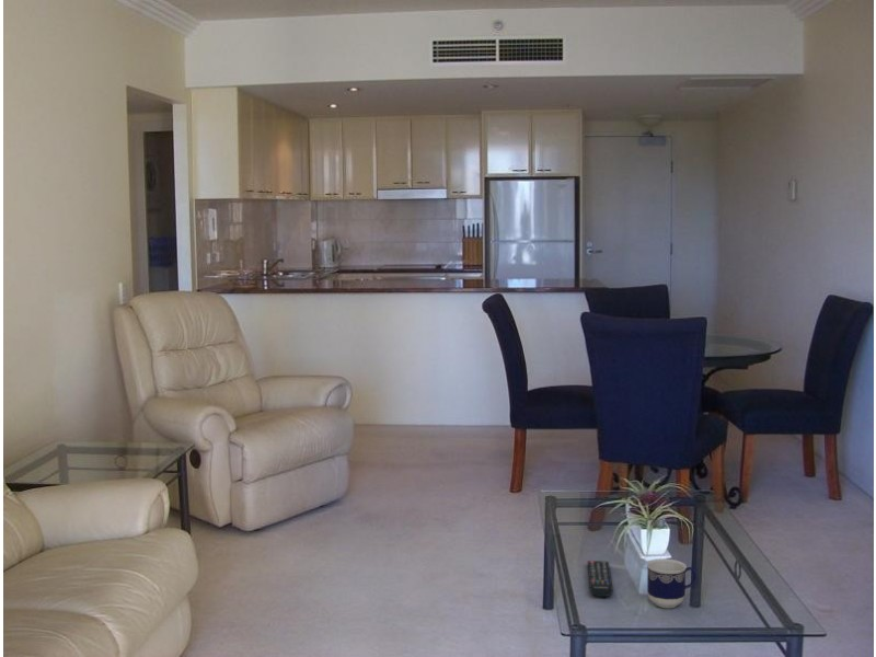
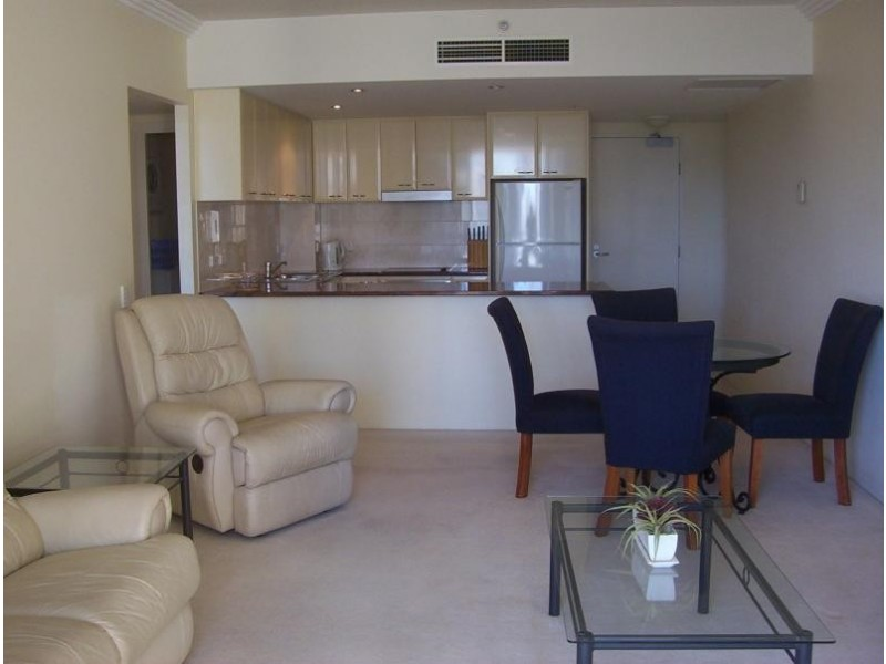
- remote control (599, 577)
- cup (671, 584)
